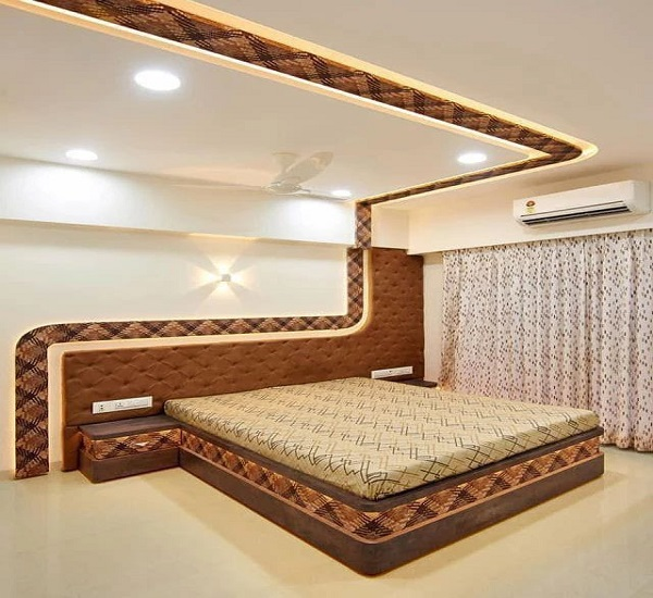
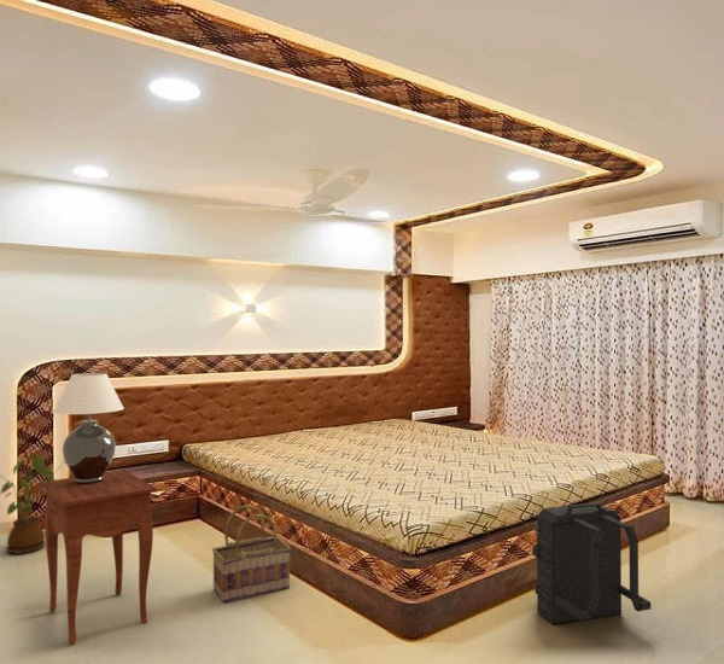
+ basket (251, 548)
+ table lamp (89, 427)
+ side table (98, 536)
+ house plant (31, 502)
+ backpack (583, 560)
